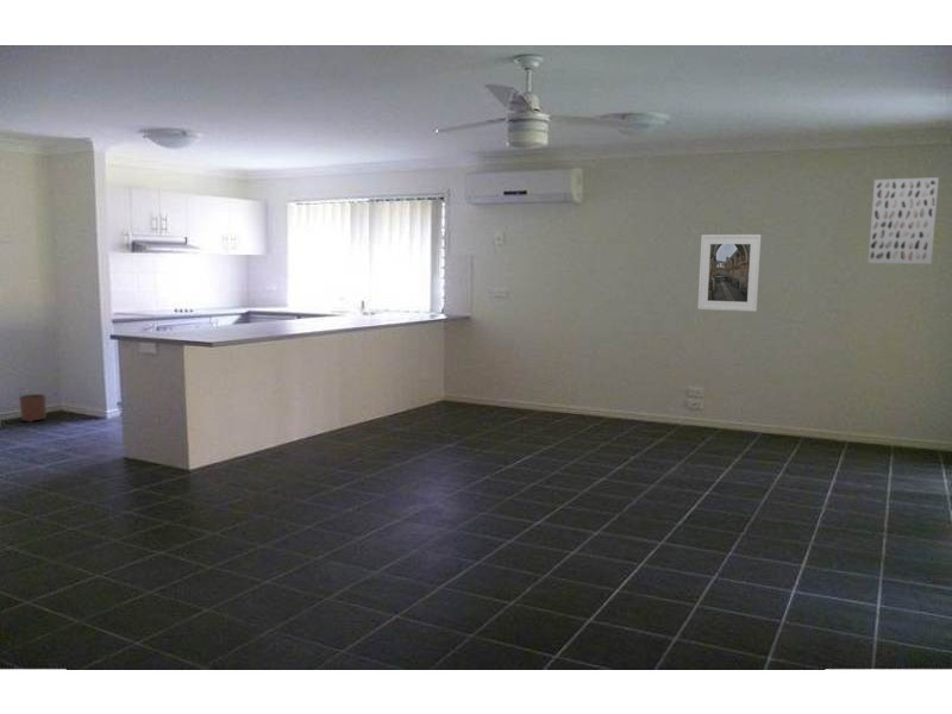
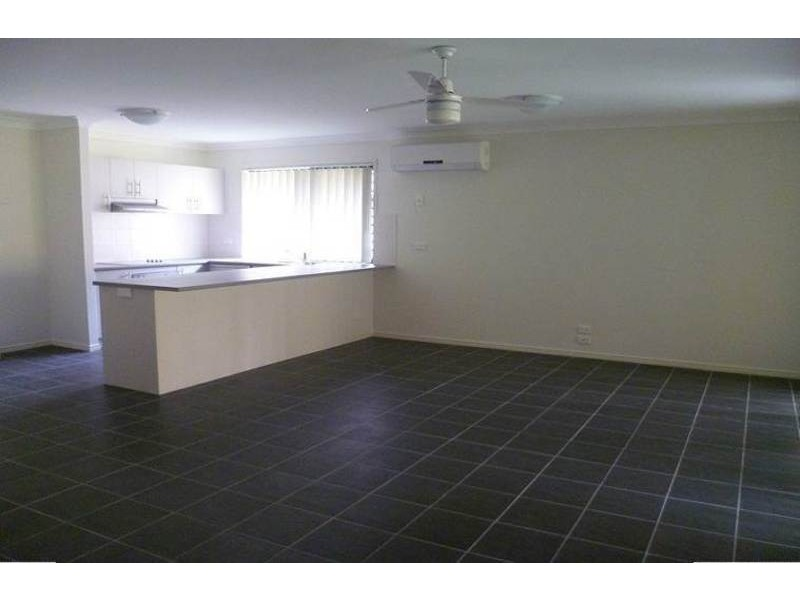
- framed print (728, 273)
- wall art (902, 221)
- planter (32, 407)
